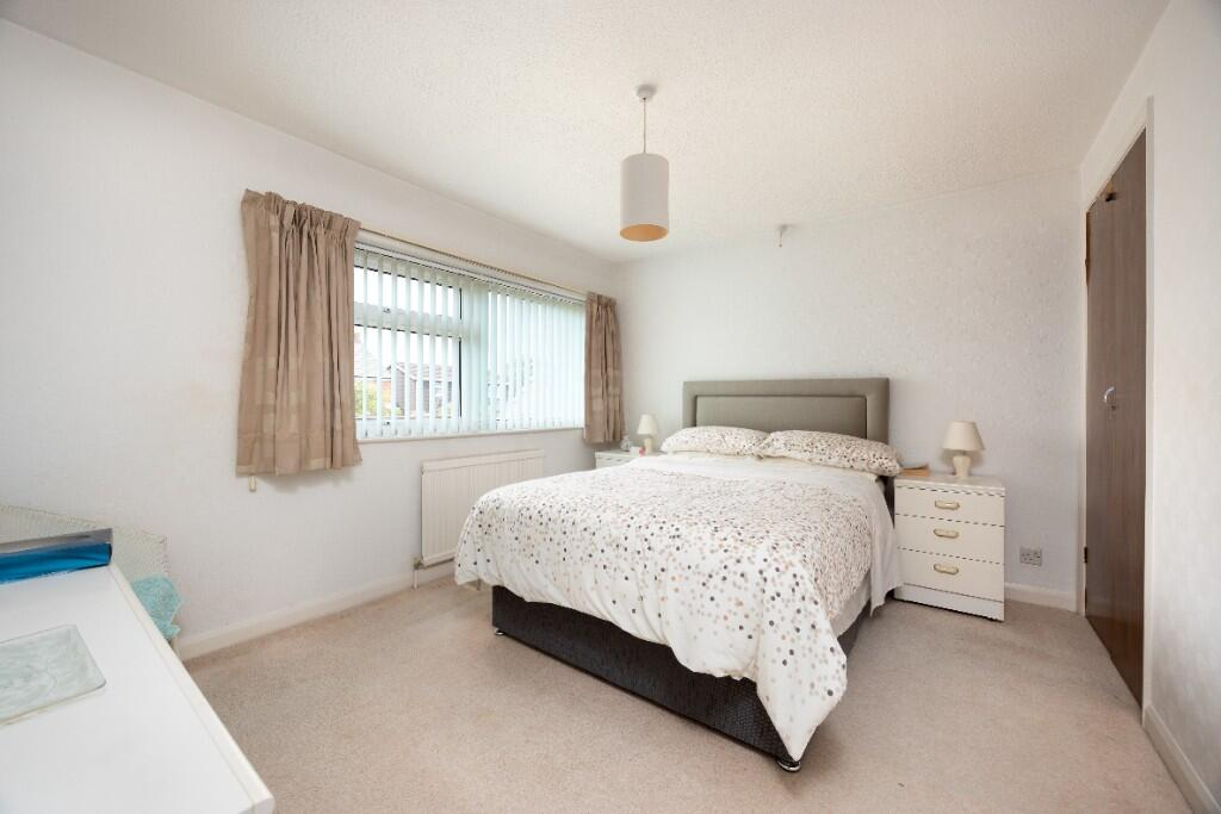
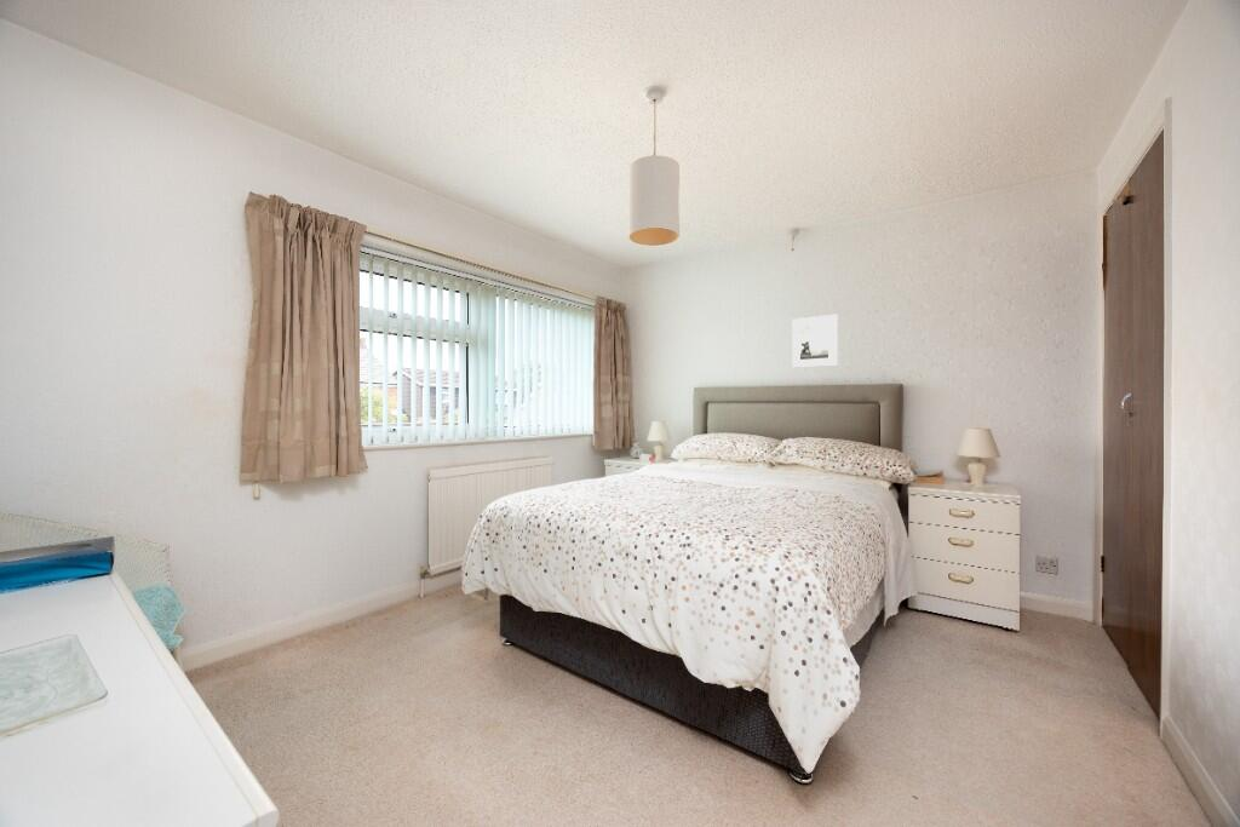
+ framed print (814, 341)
